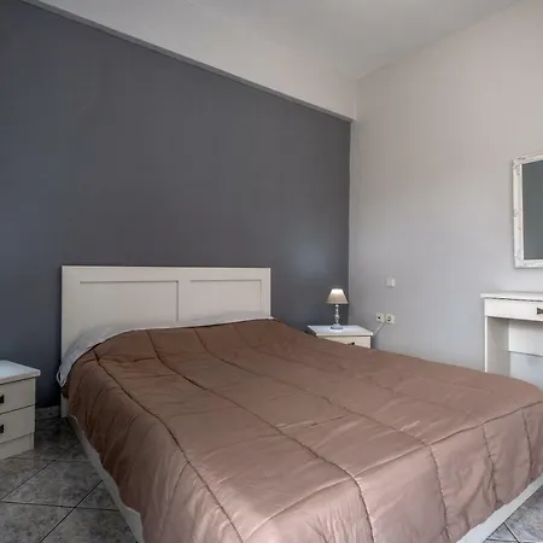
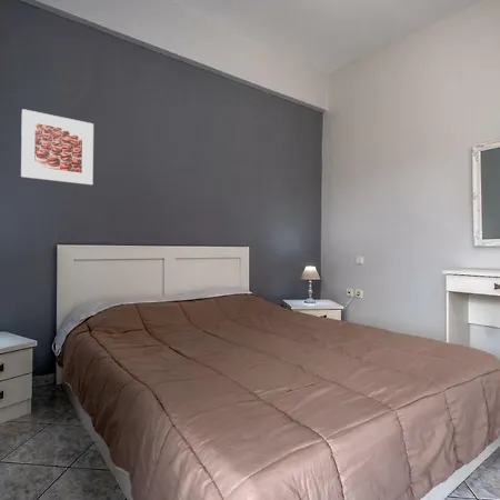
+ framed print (59, 149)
